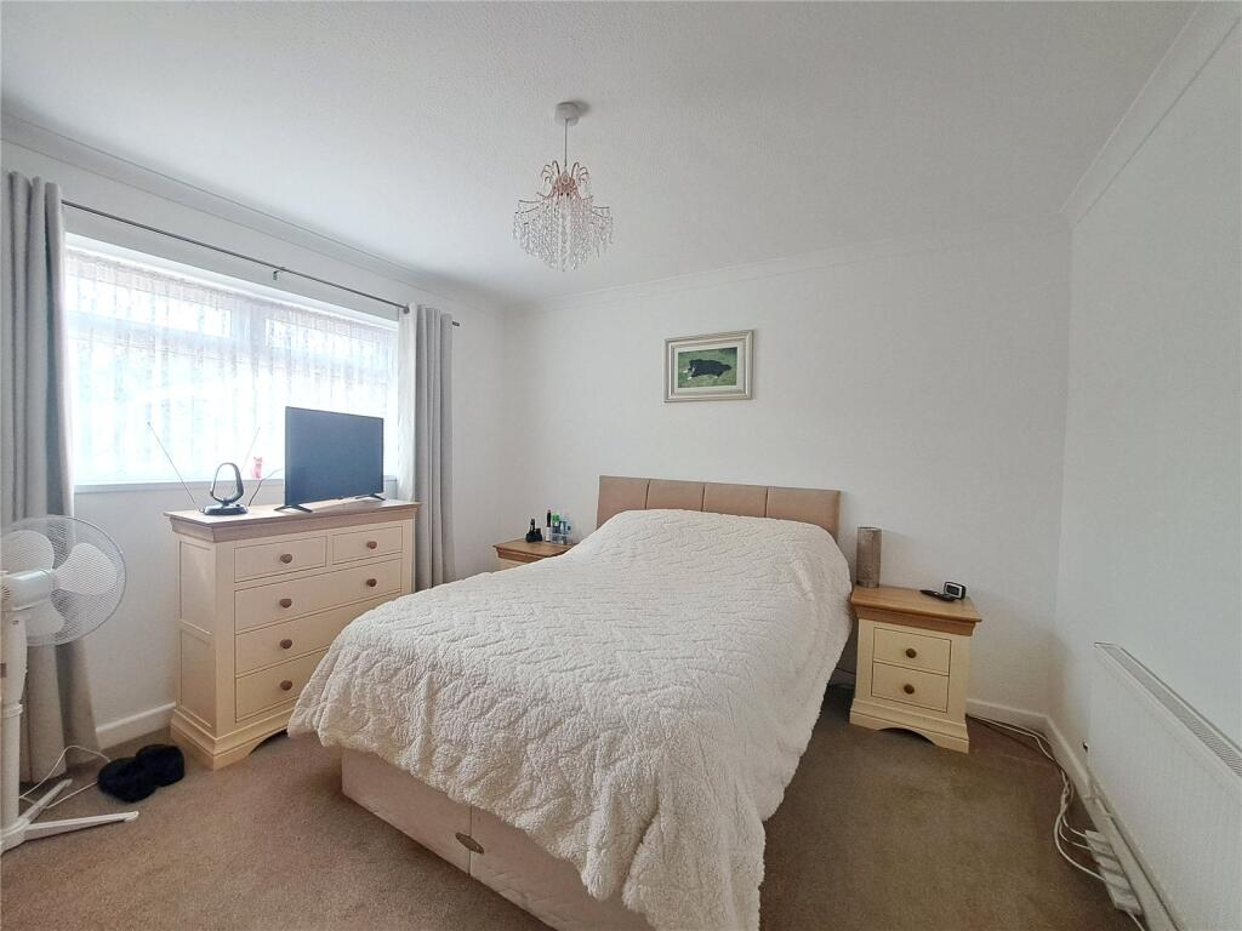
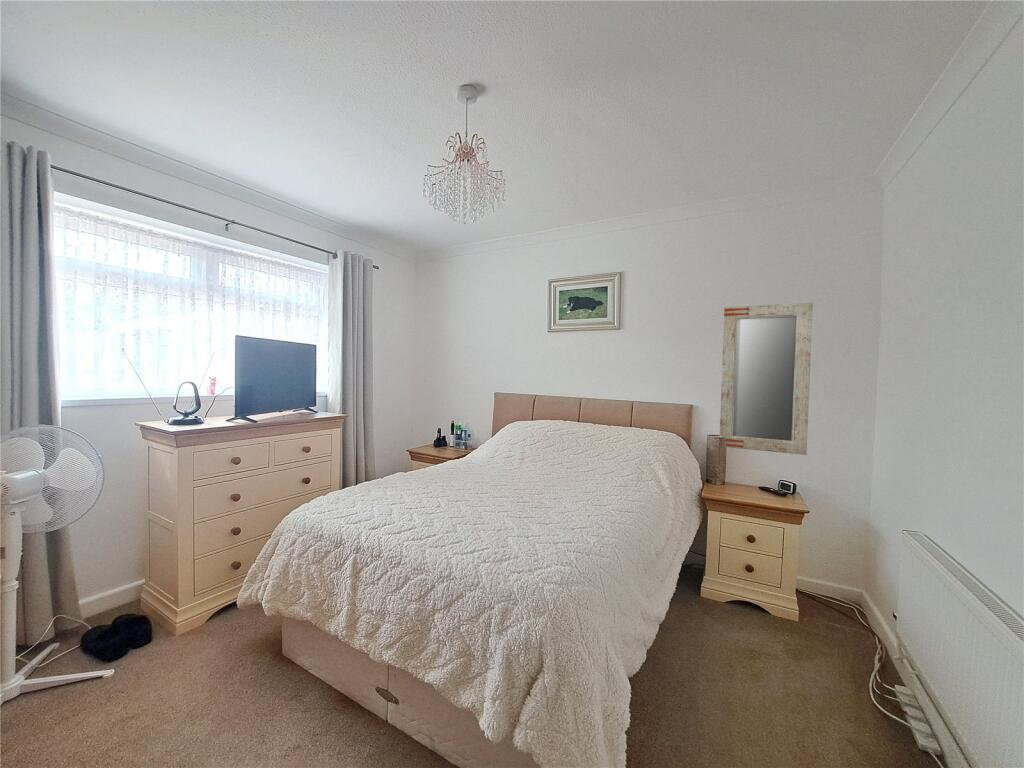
+ home mirror (763, 378)
